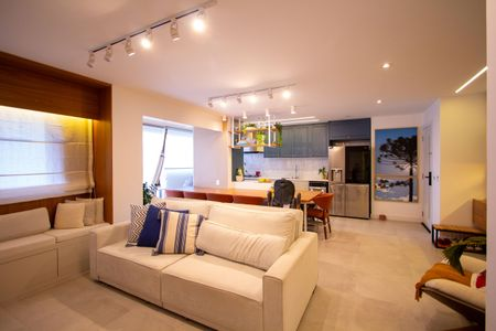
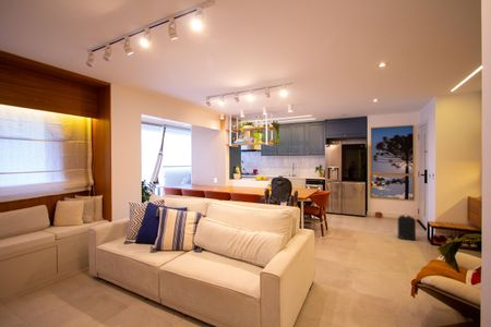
+ backpack (405, 226)
